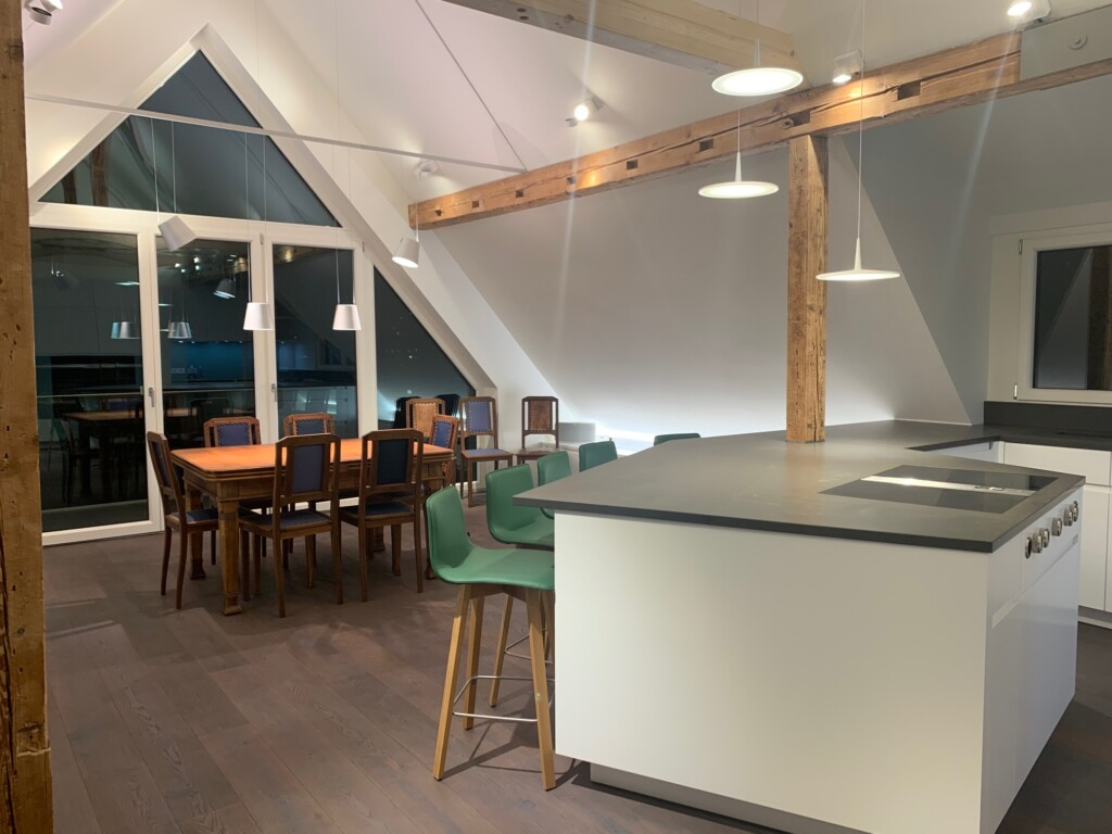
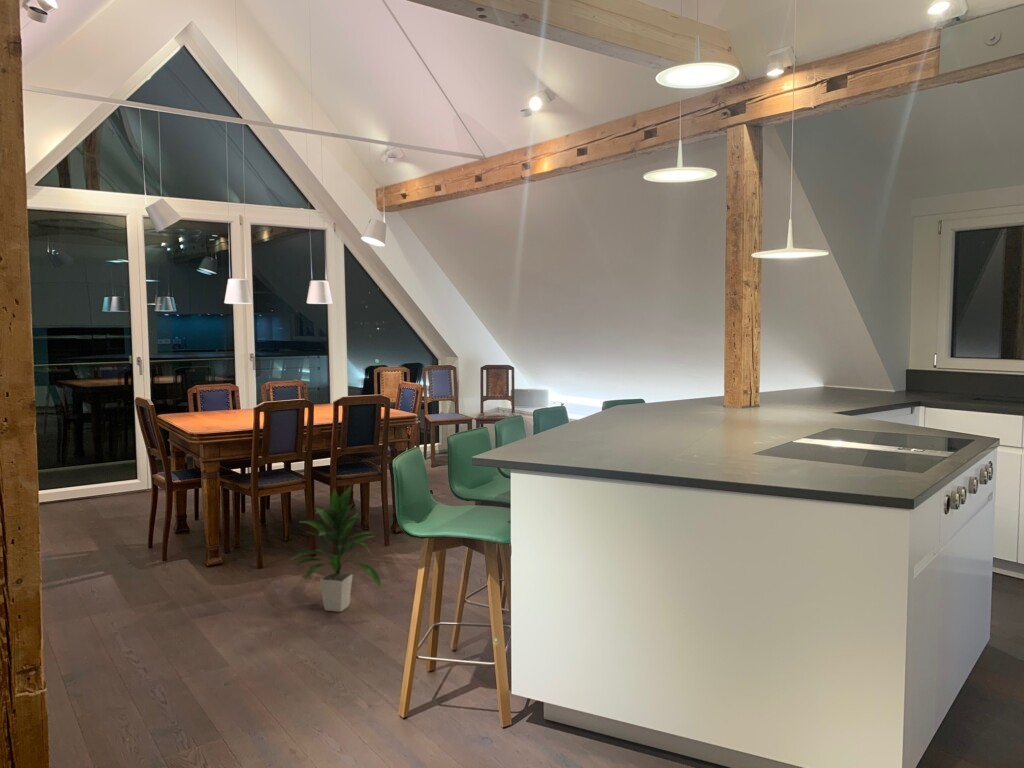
+ indoor plant (338, 550)
